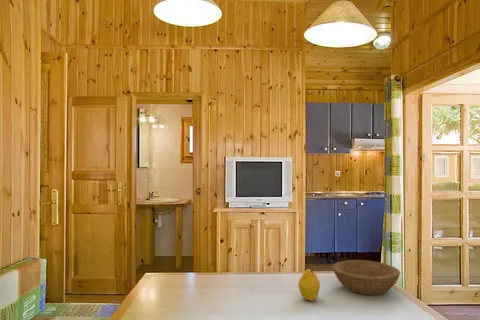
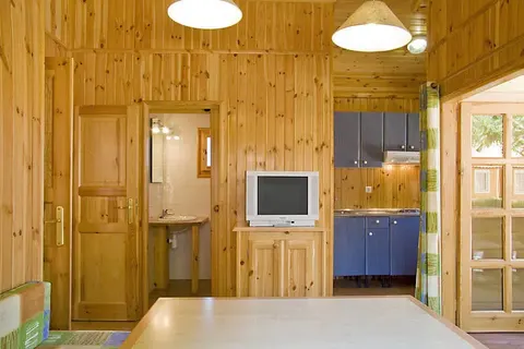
- bowl (365, 278)
- fruit (309, 284)
